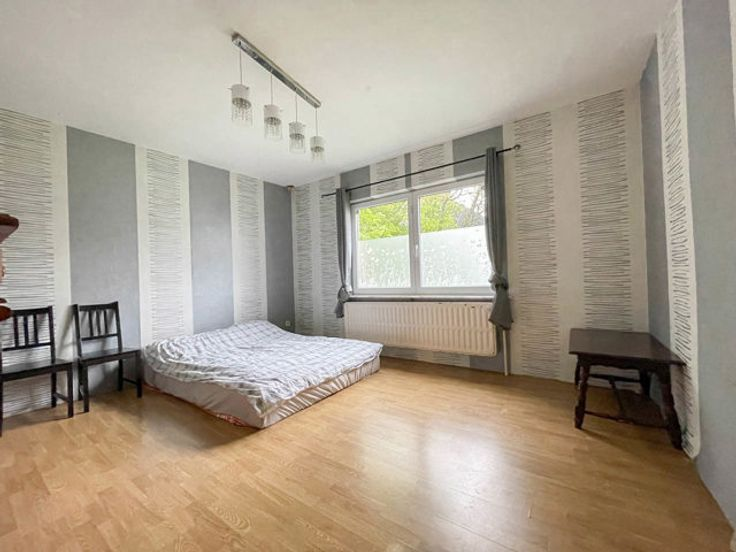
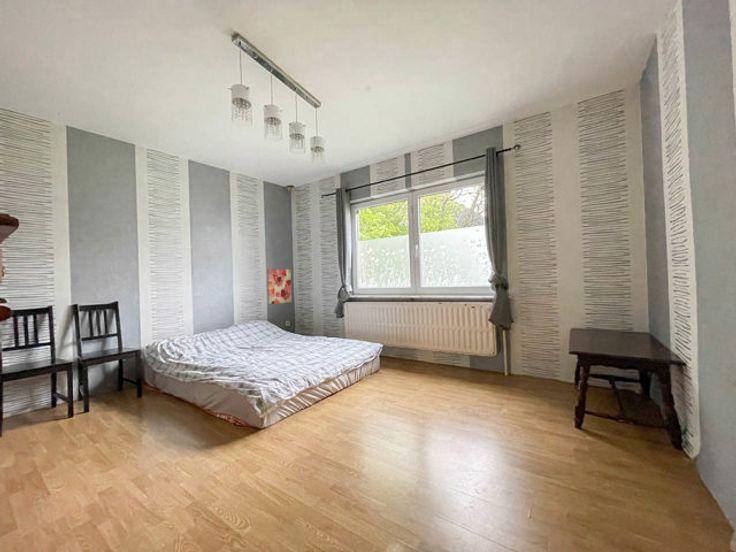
+ wall art (279, 286)
